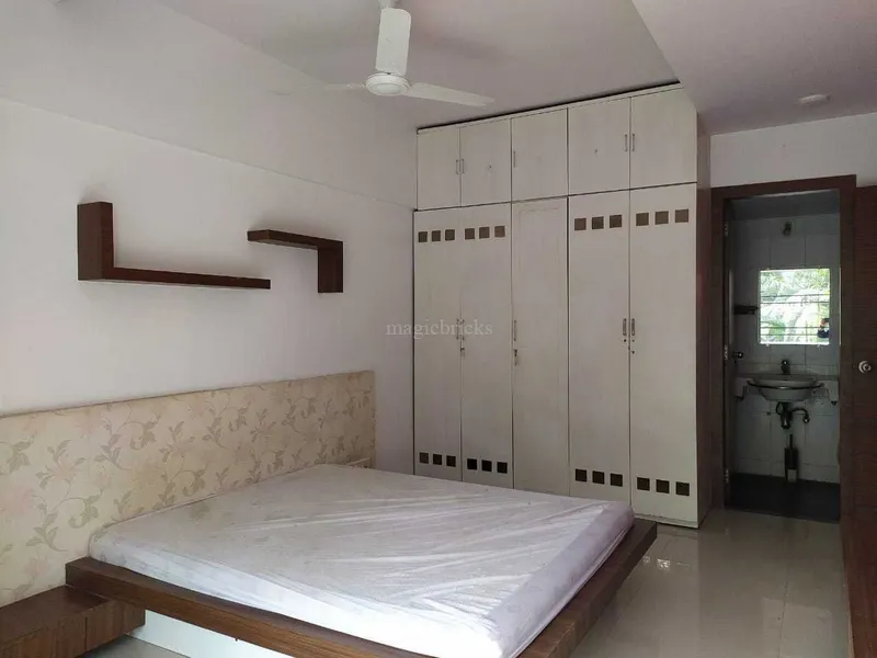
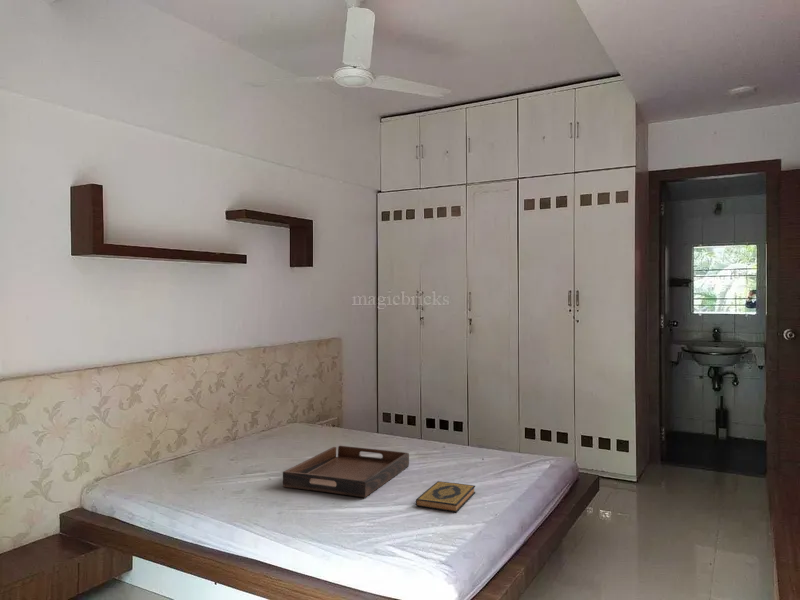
+ hardback book (446, 495)
+ serving tray (349, 468)
